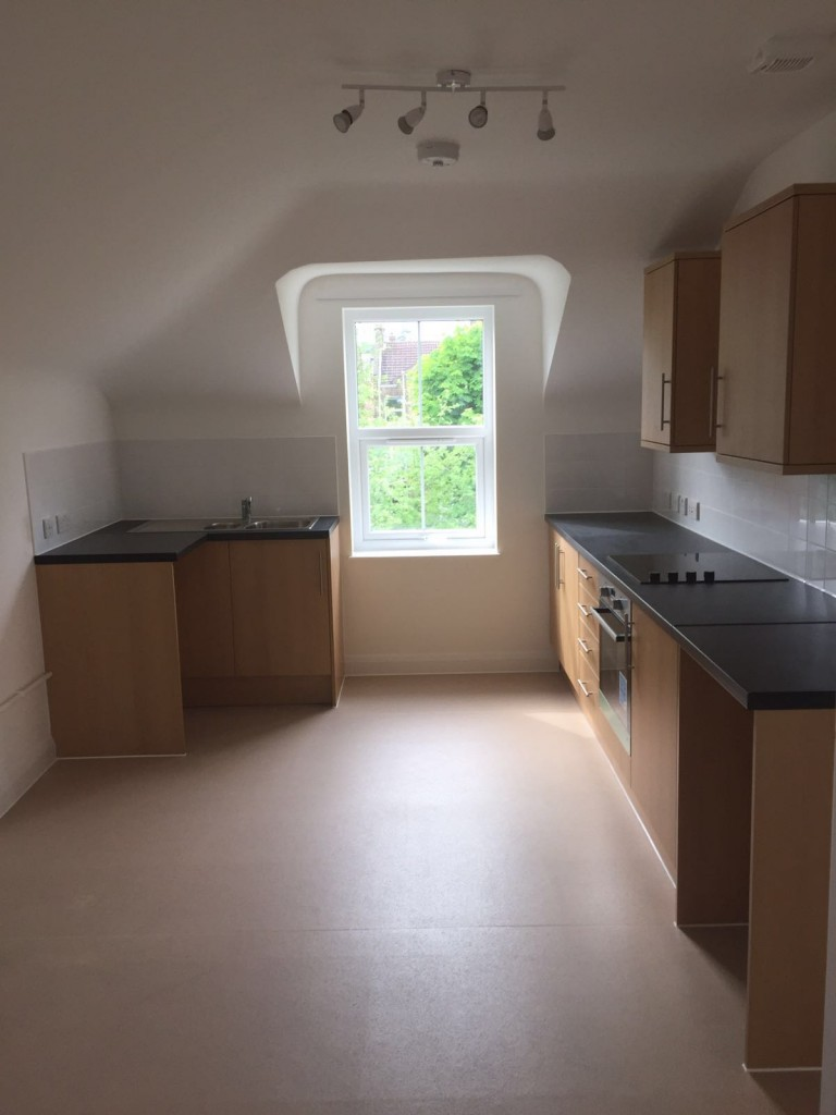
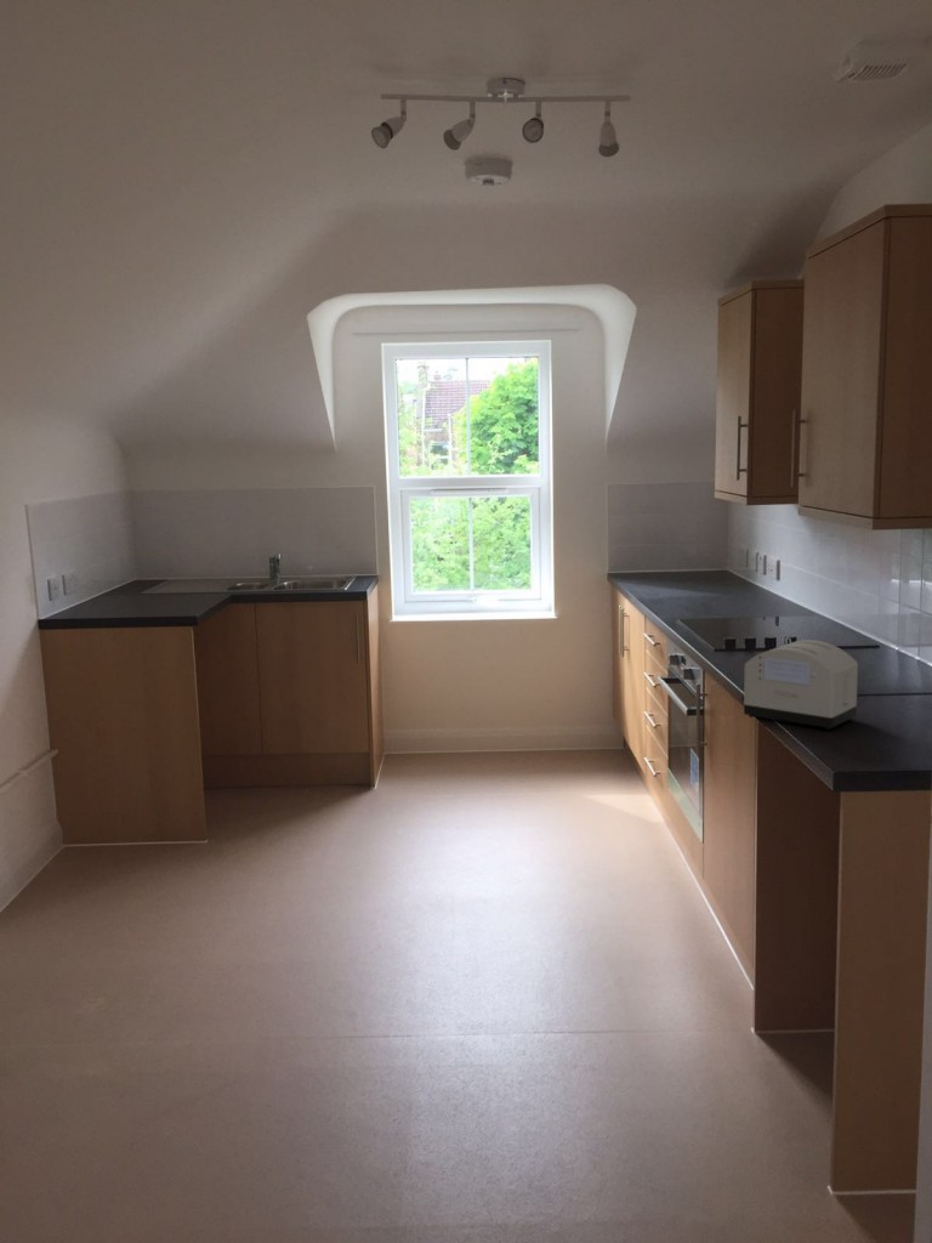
+ toaster (808, 677)
